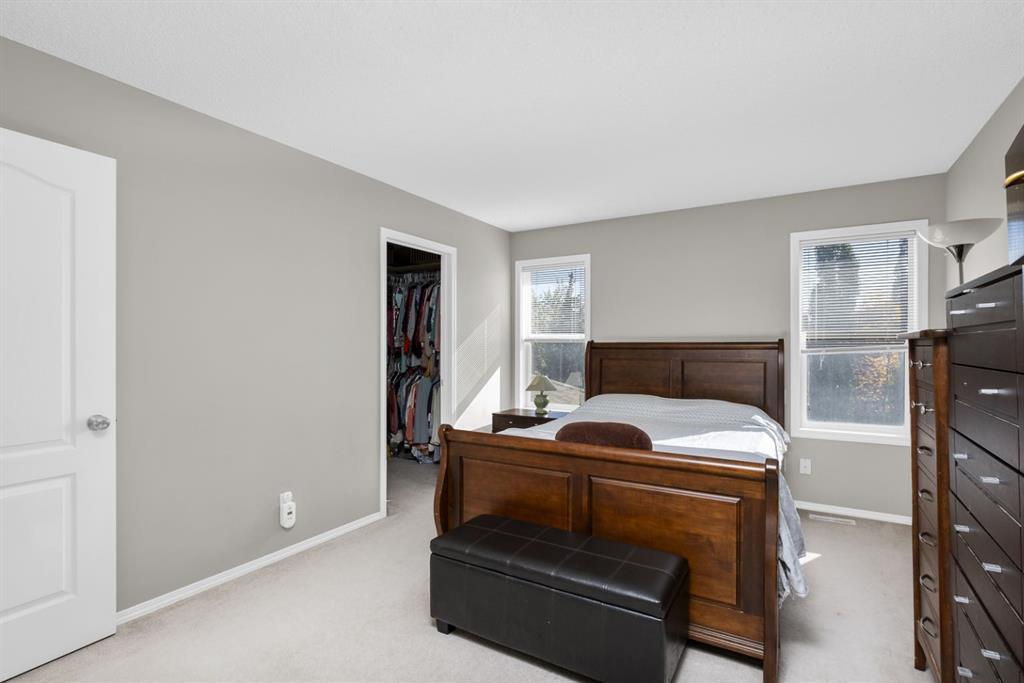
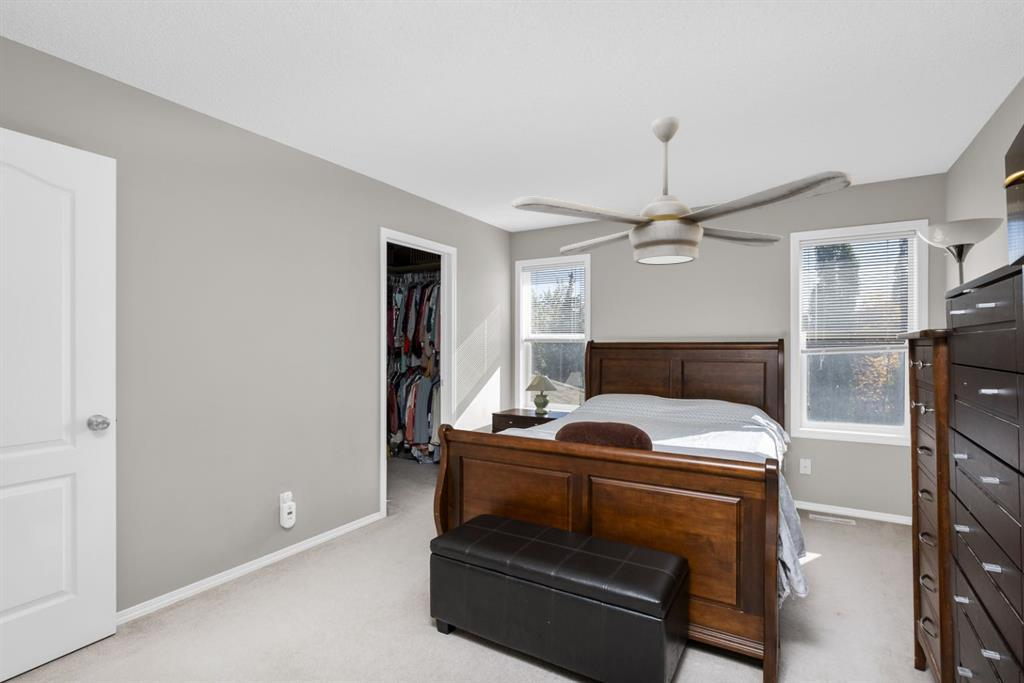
+ ceiling fan (665, 191)
